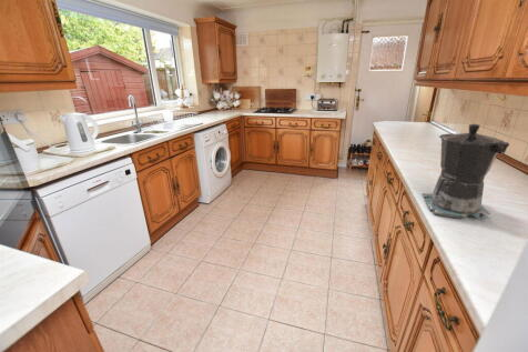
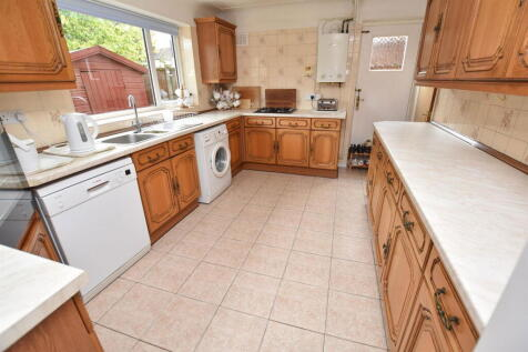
- coffee maker (464, 168)
